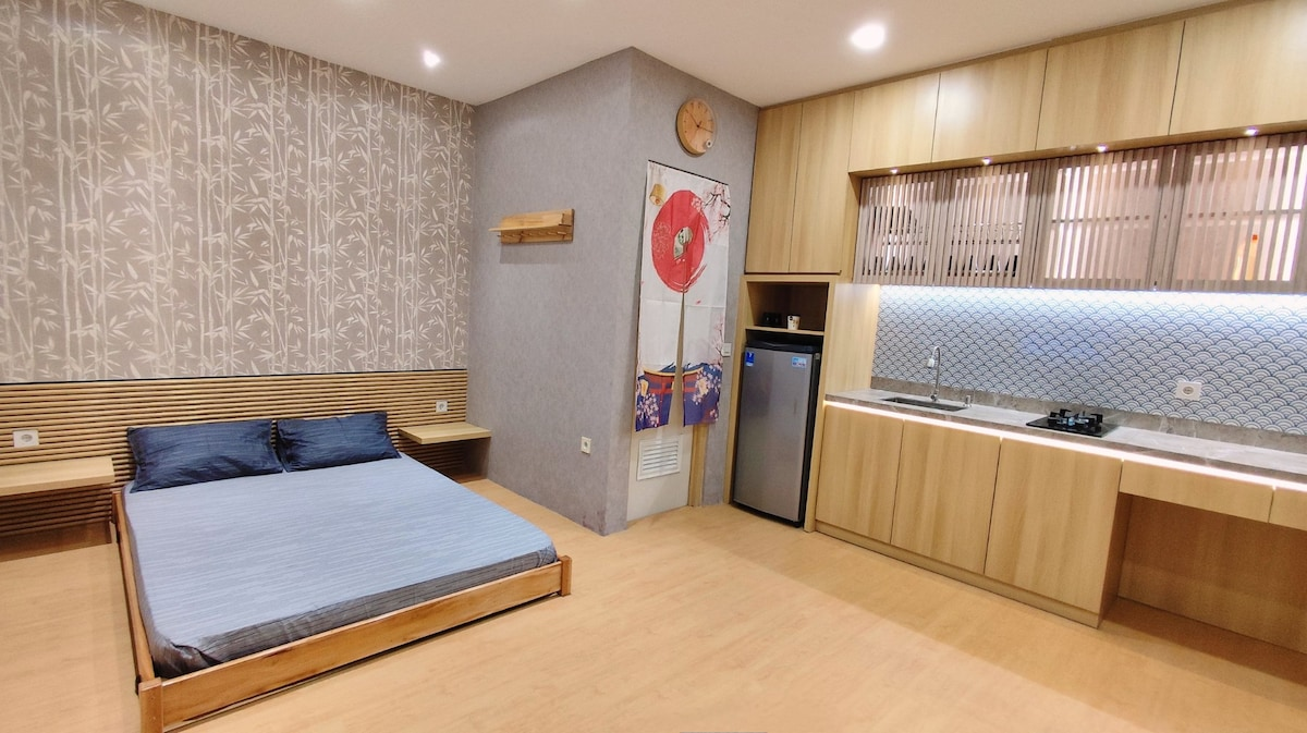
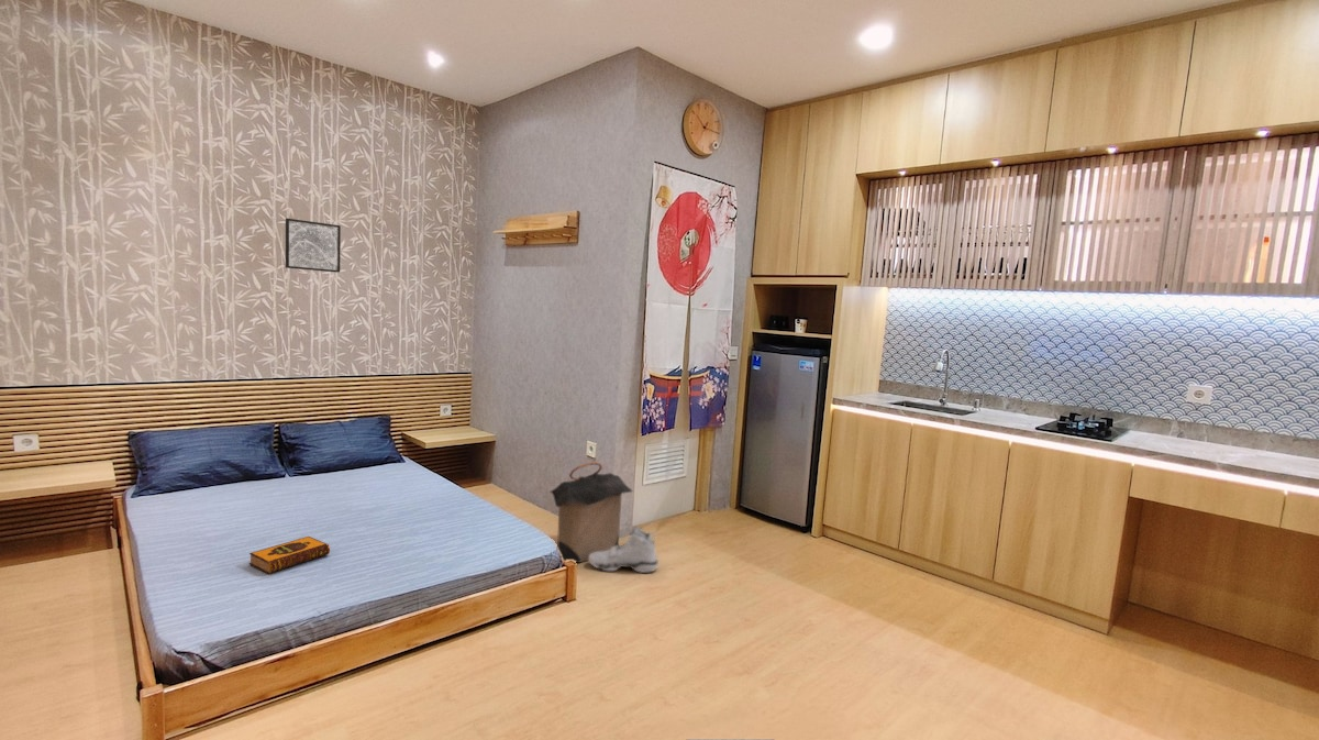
+ sneaker (624, 548)
+ wall art (313, 245)
+ laundry hamper (590, 505)
+ hardback book (290, 554)
